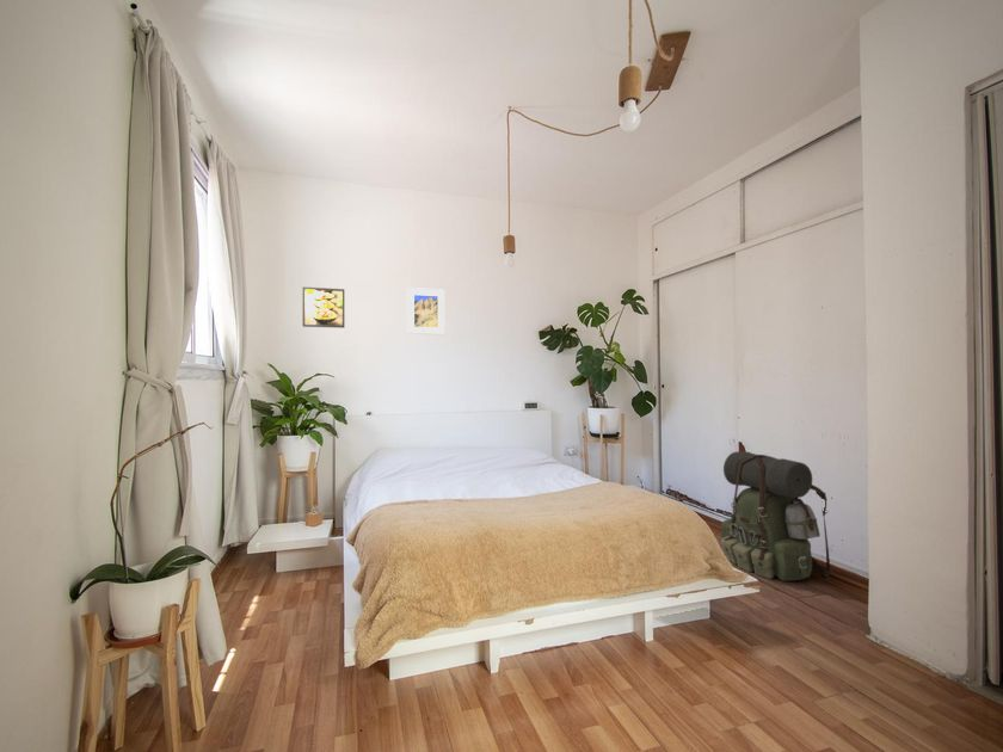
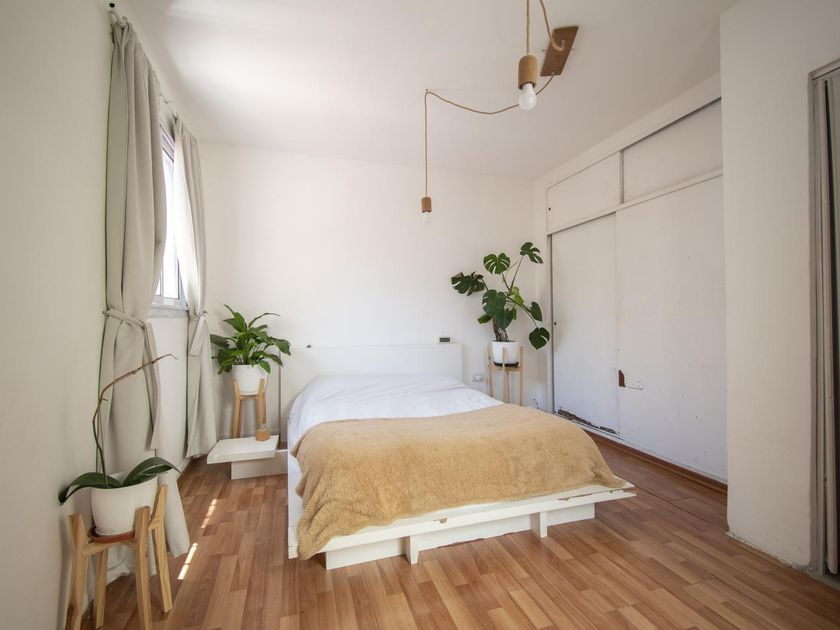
- backpack (773, 508)
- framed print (425, 310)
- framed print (324, 307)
